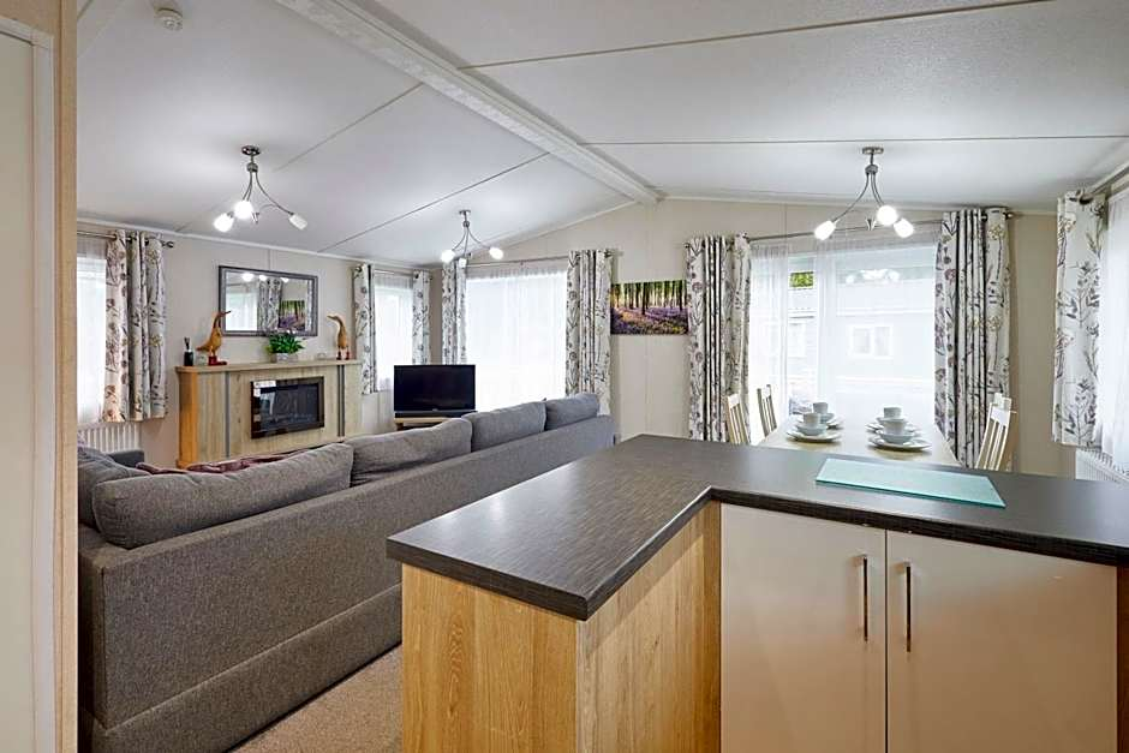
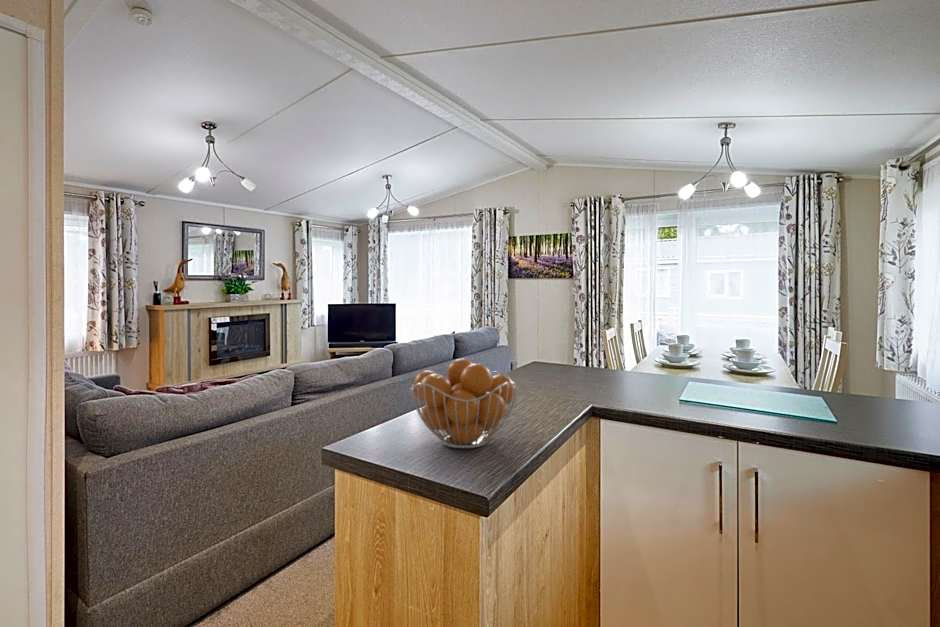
+ fruit basket (464, 401)
